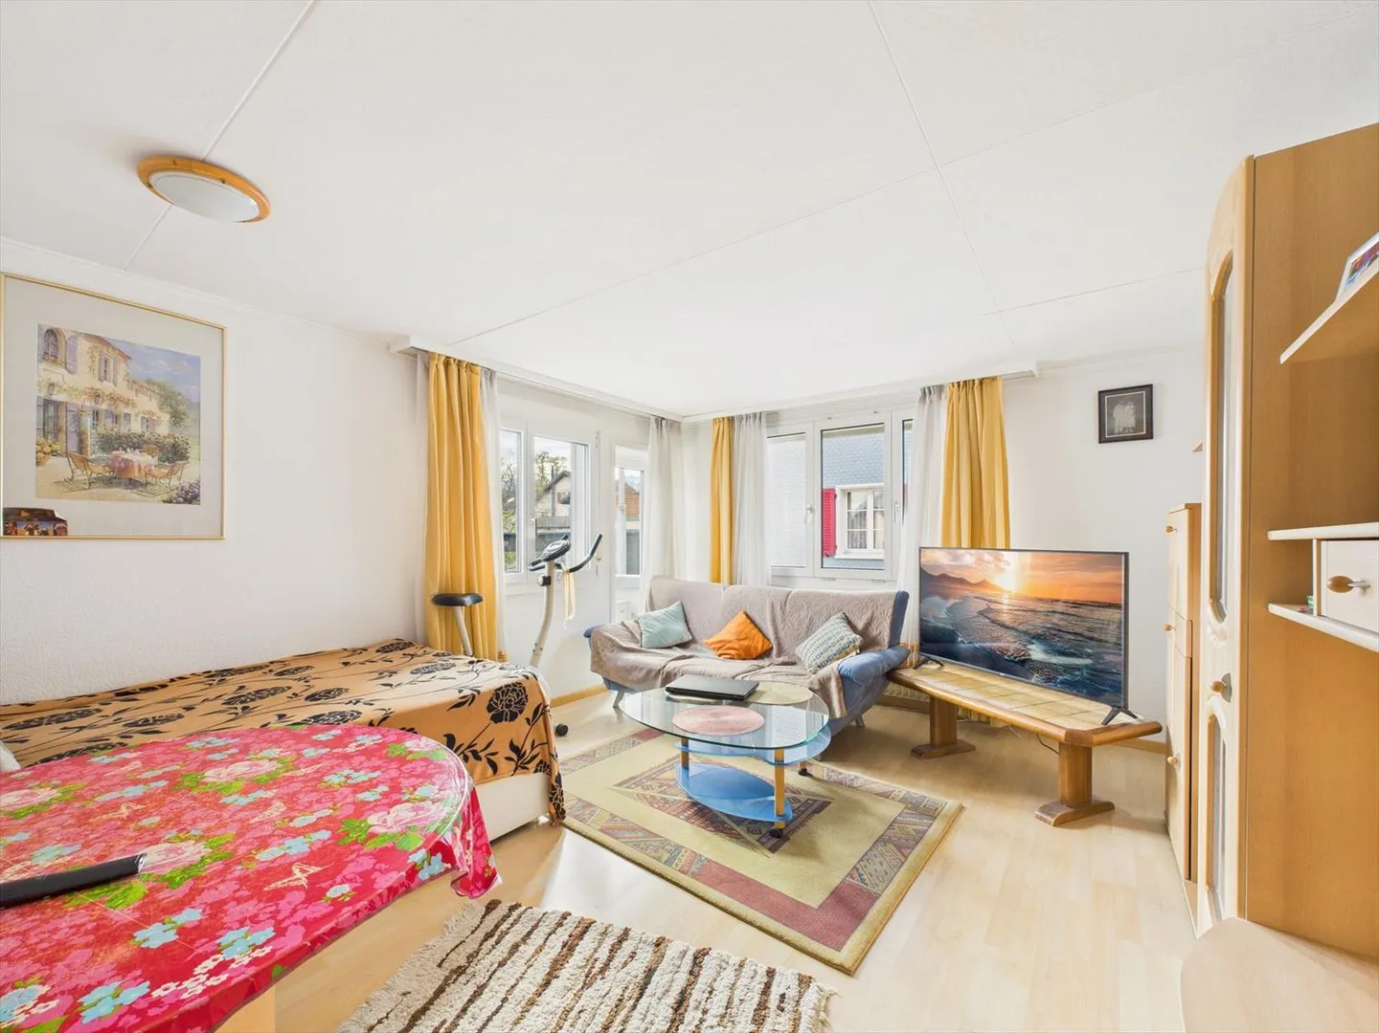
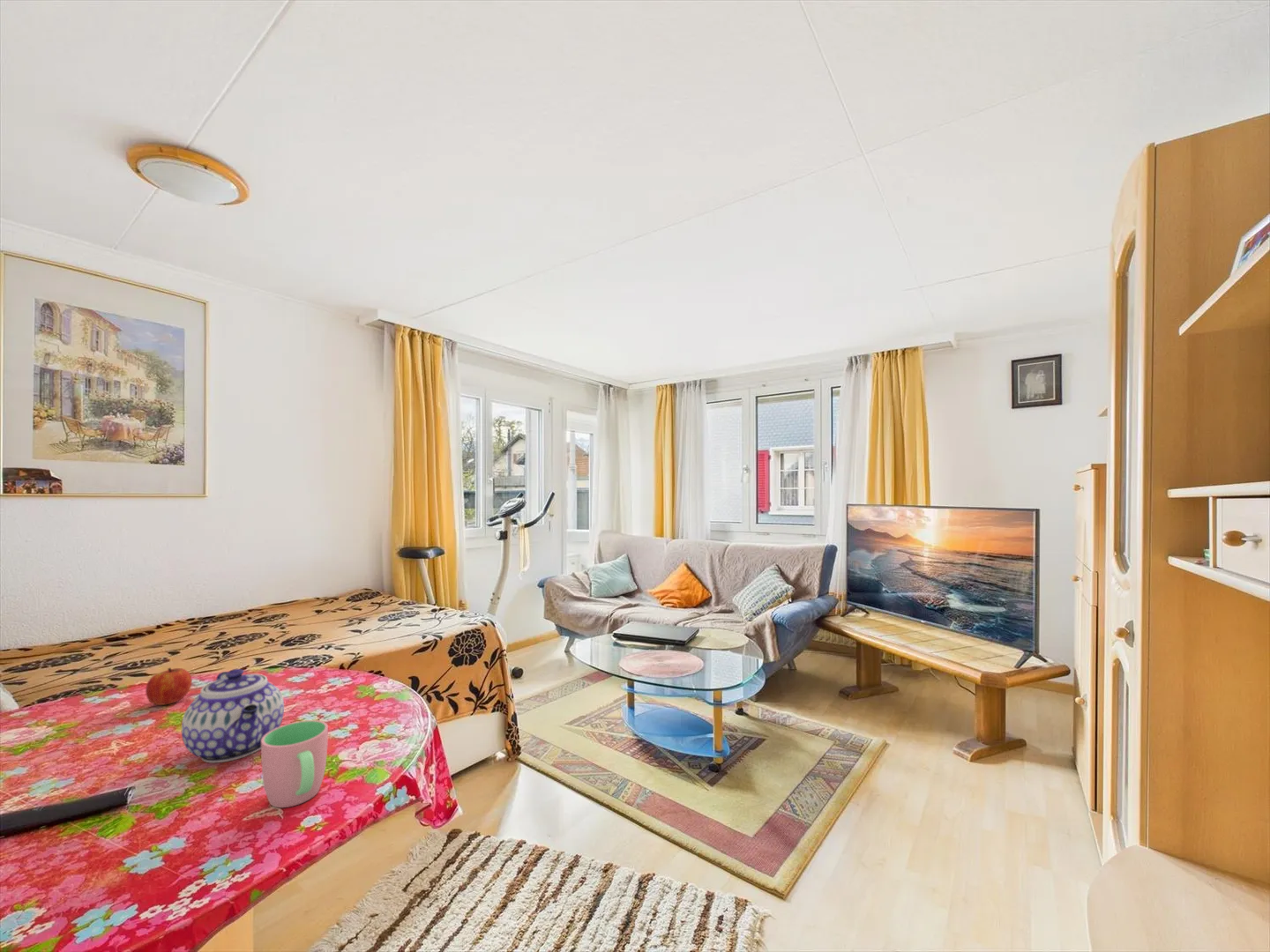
+ teapot (235, 709)
+ cup (297, 767)
+ fruit (168, 684)
